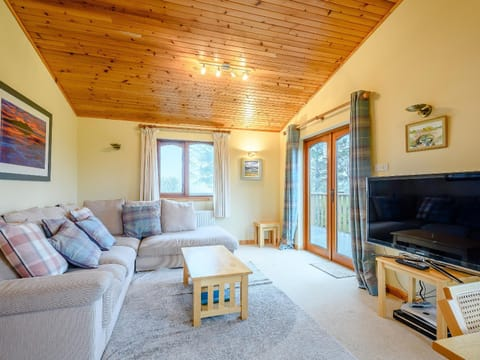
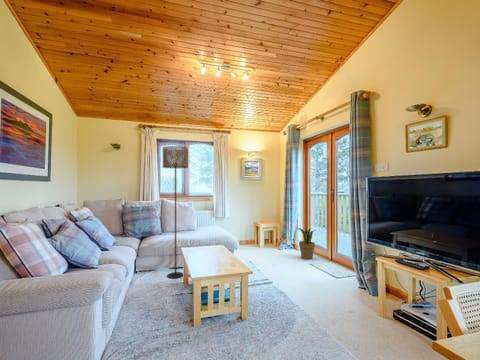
+ floor lamp (175, 211)
+ potted plant (306, 242)
